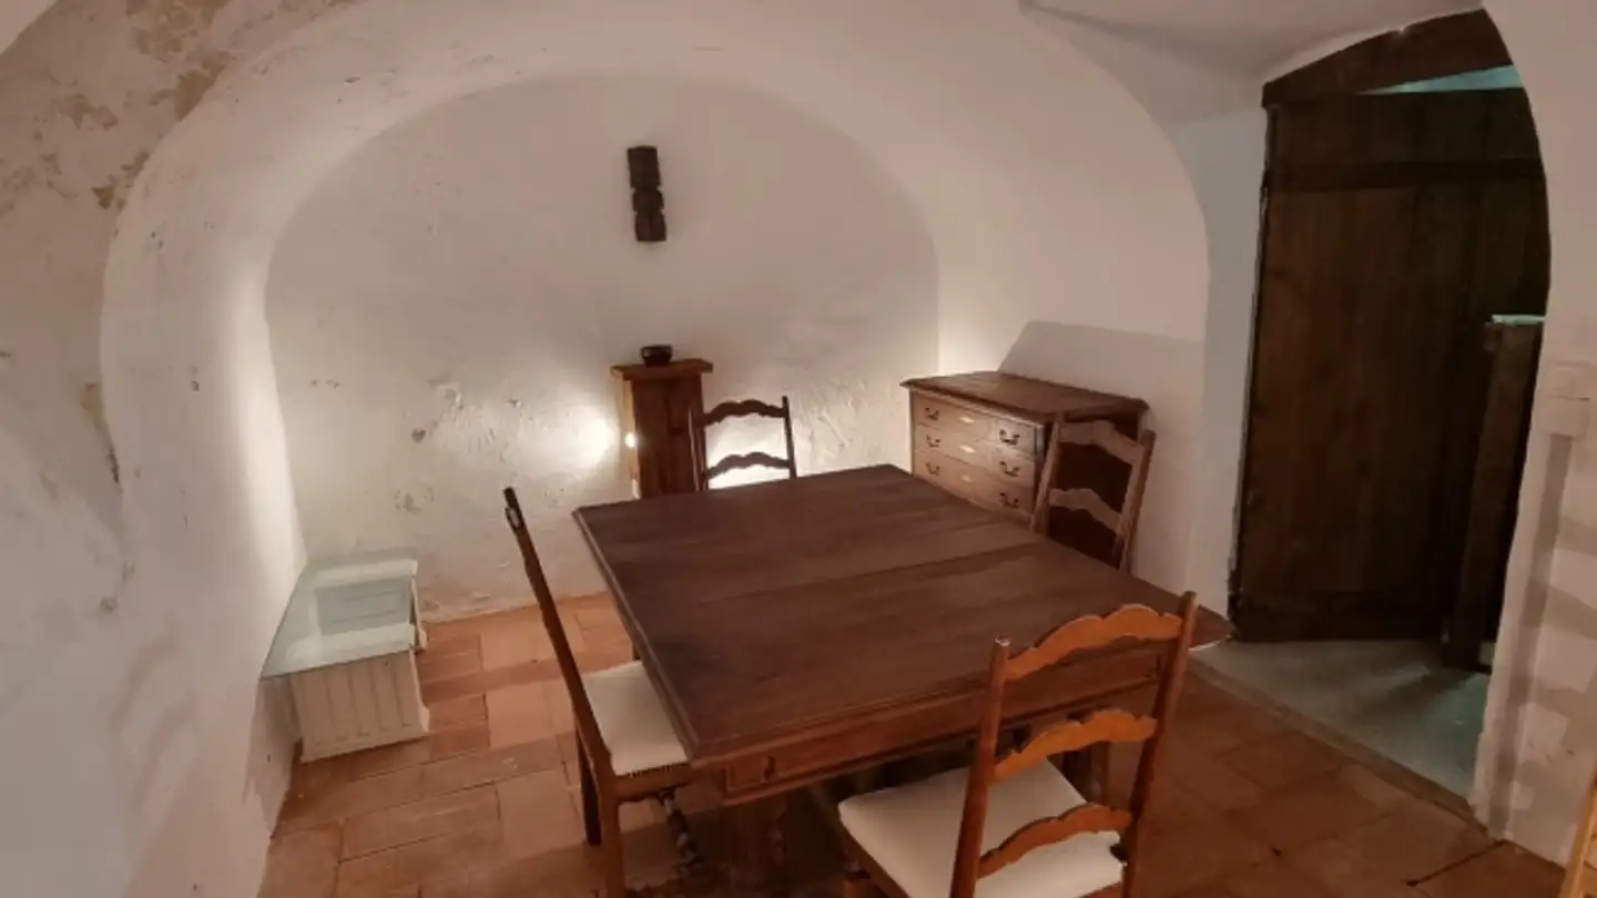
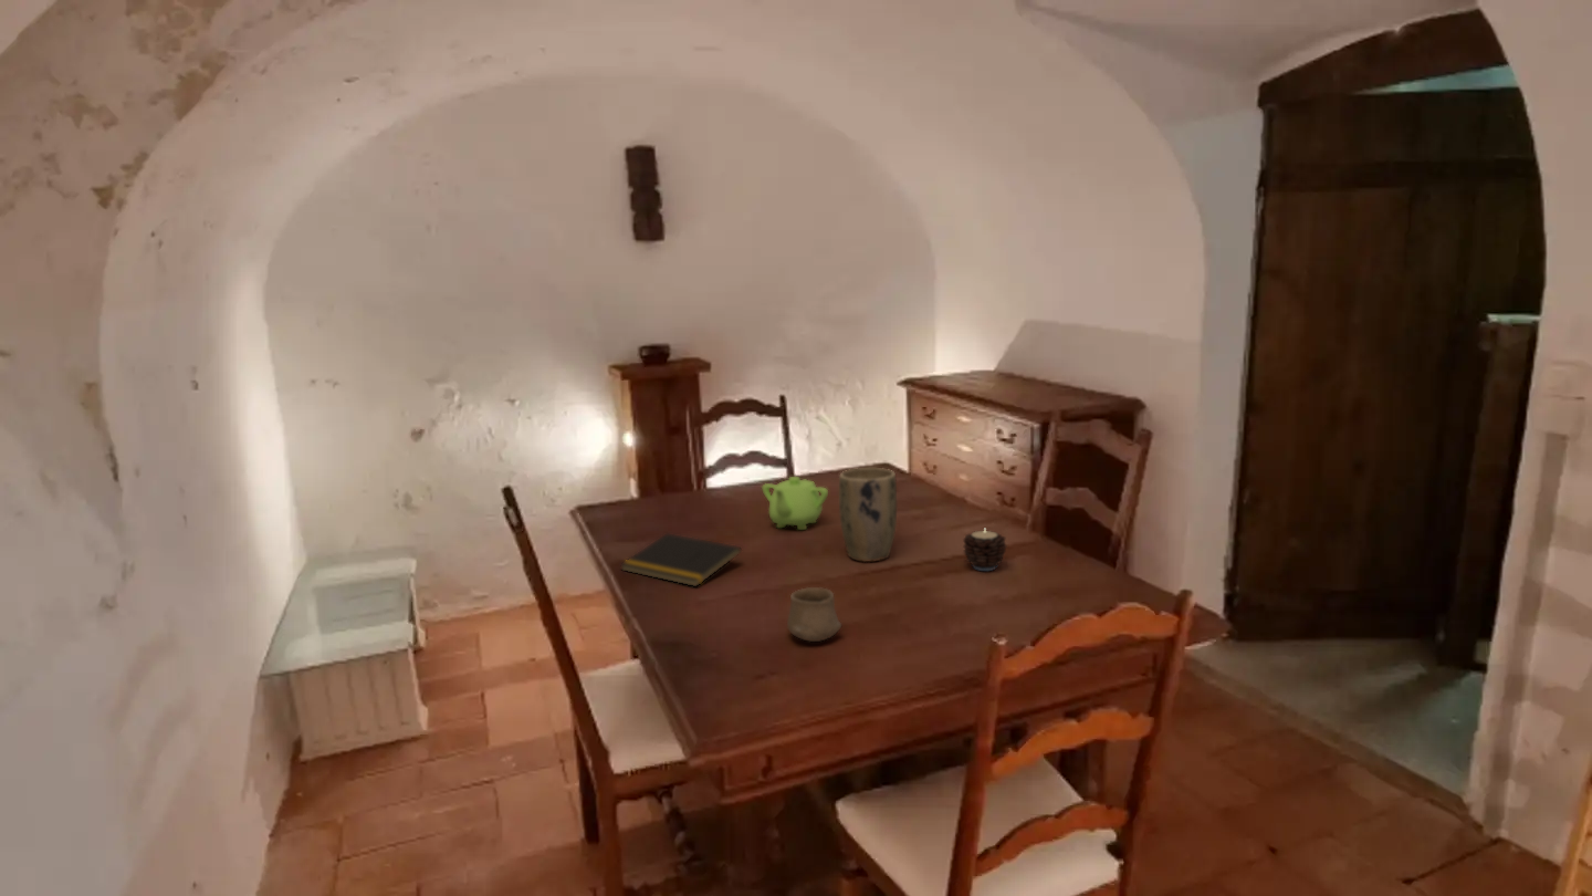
+ candle (984, 546)
+ notepad (680, 558)
+ cup (813, 615)
+ plant pot (868, 514)
+ teapot (793, 502)
